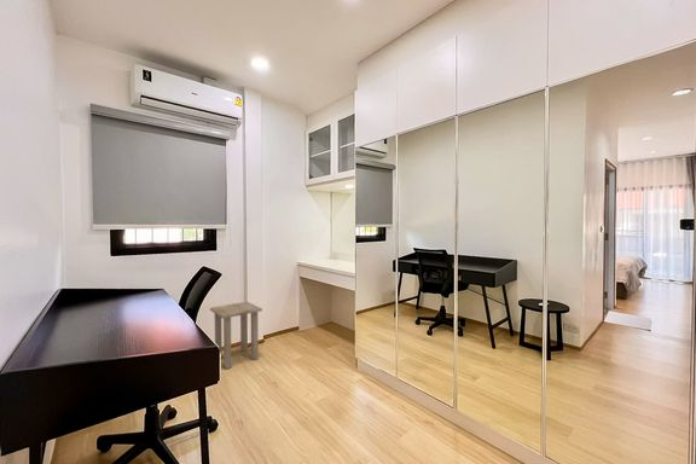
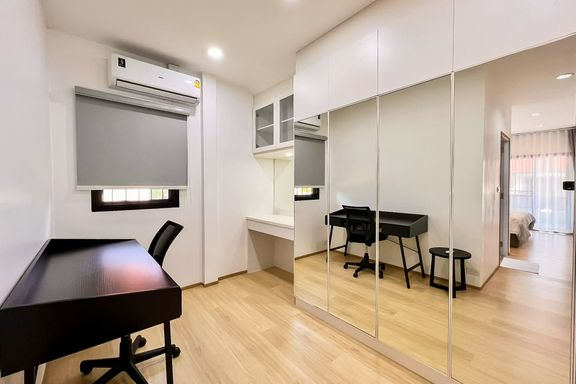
- side table (240, 332)
